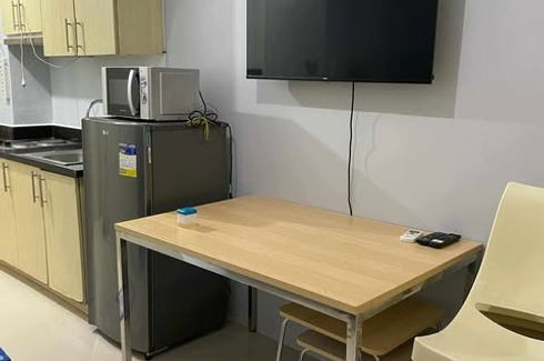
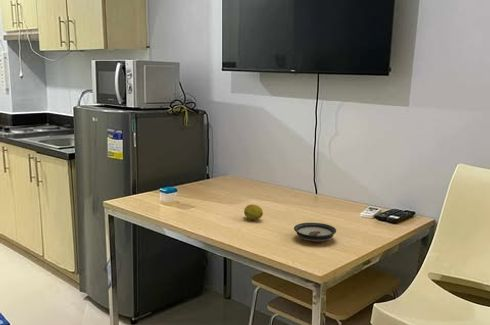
+ saucer (314, 233)
+ fruit (252, 212)
